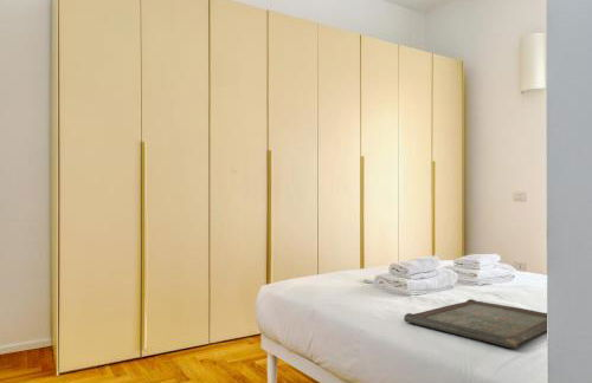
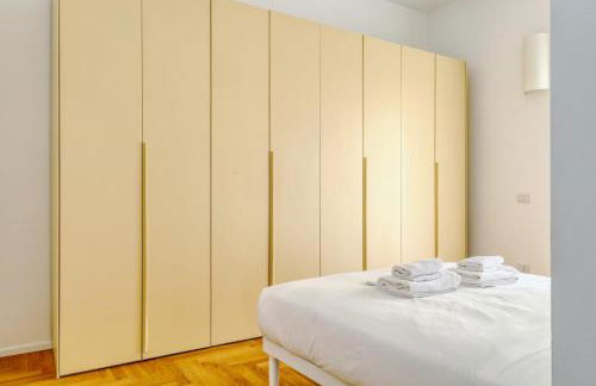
- serving tray (488, 319)
